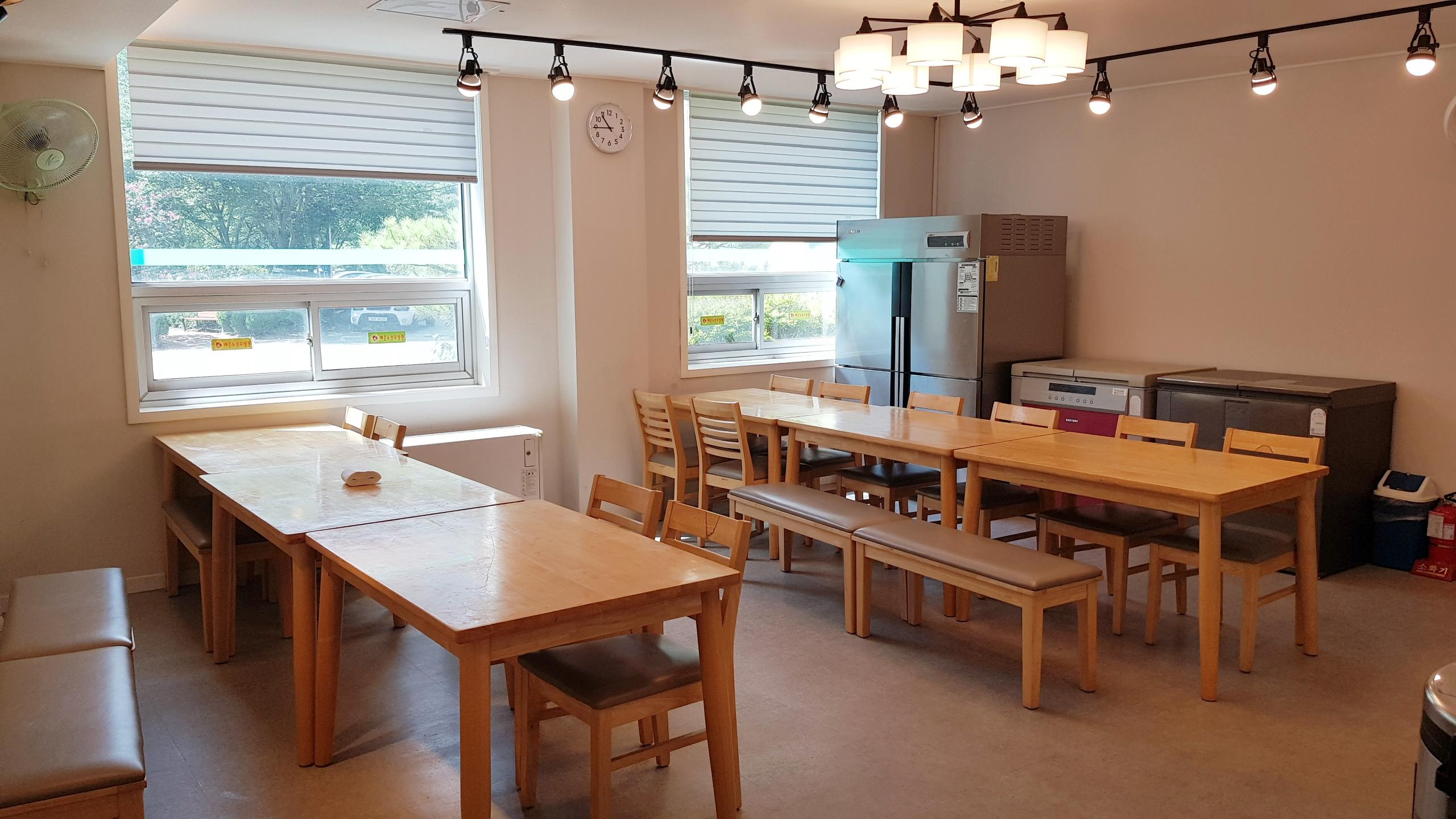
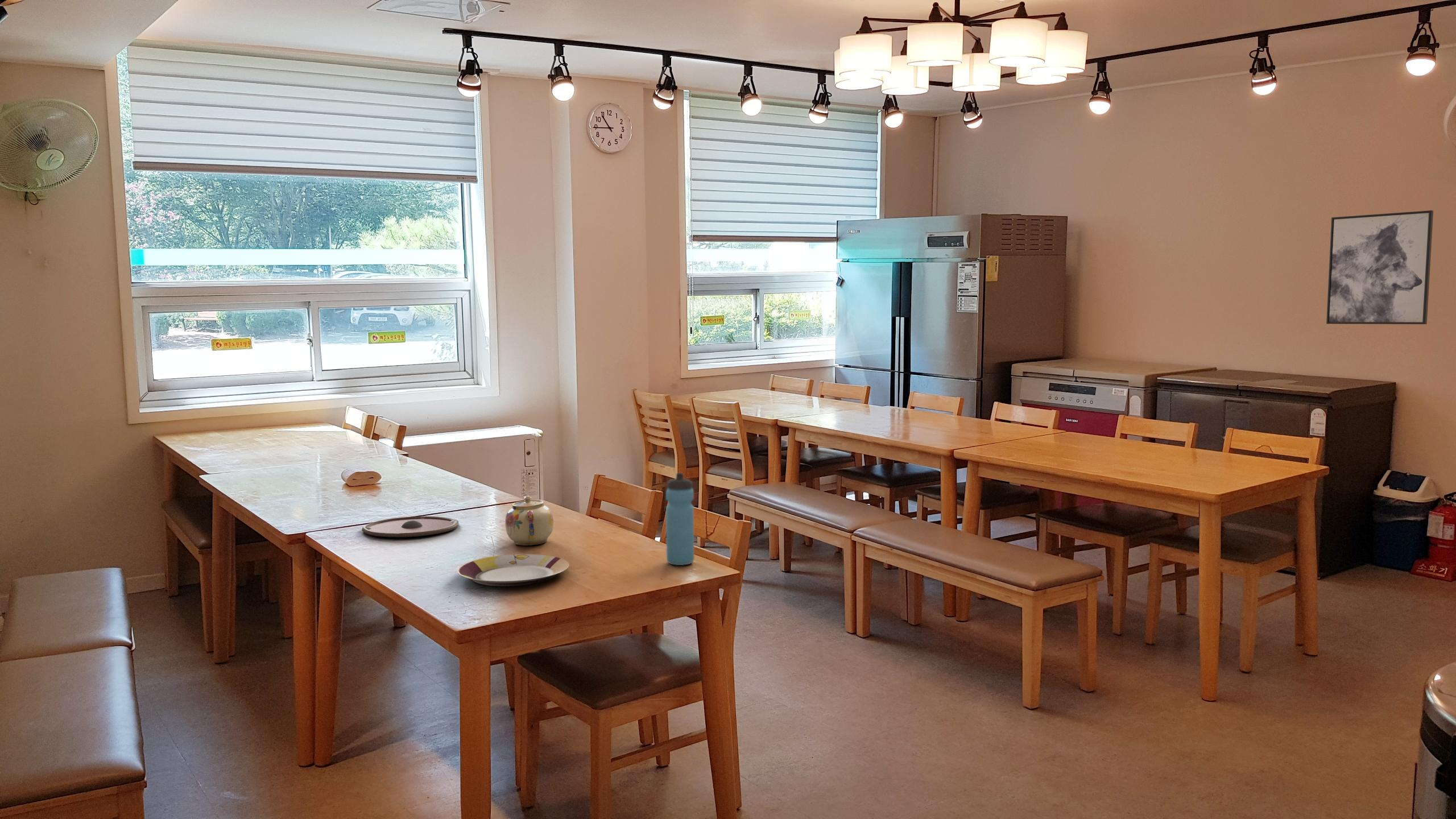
+ wall art (1378, 269)
+ plate (514, 571)
+ teapot (528, 519)
+ plate (411, 524)
+ water bottle (680, 518)
